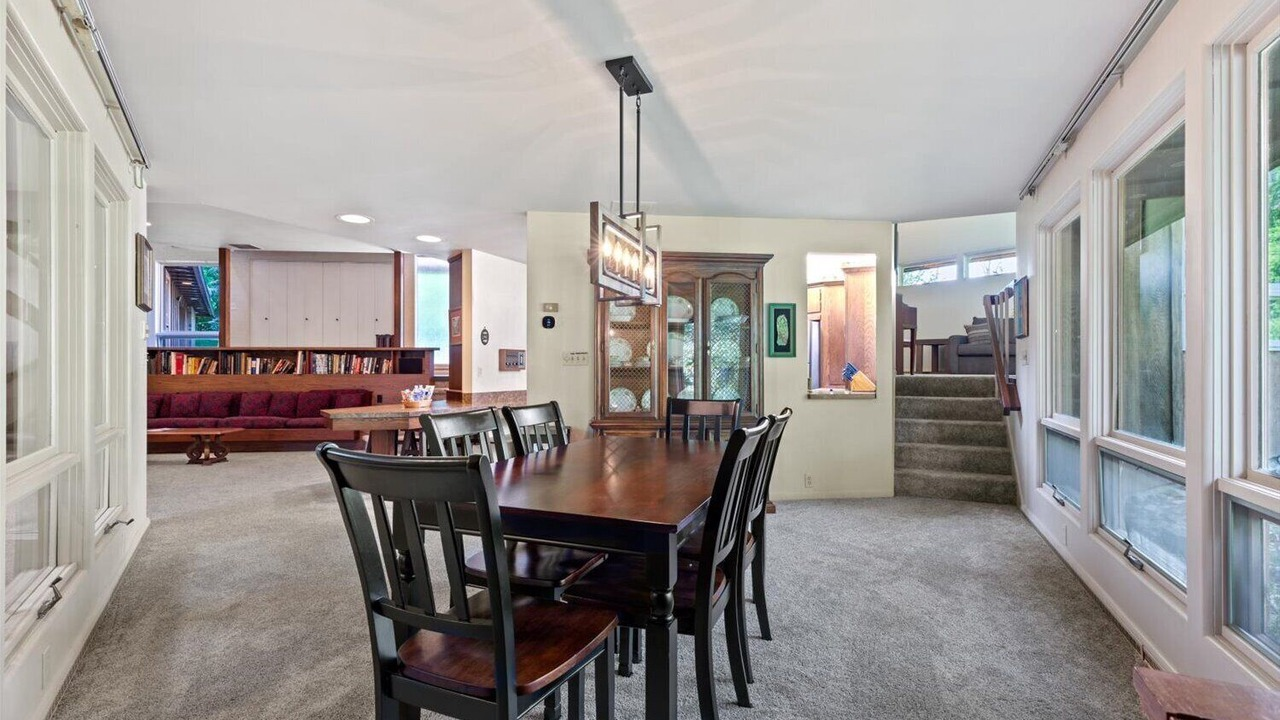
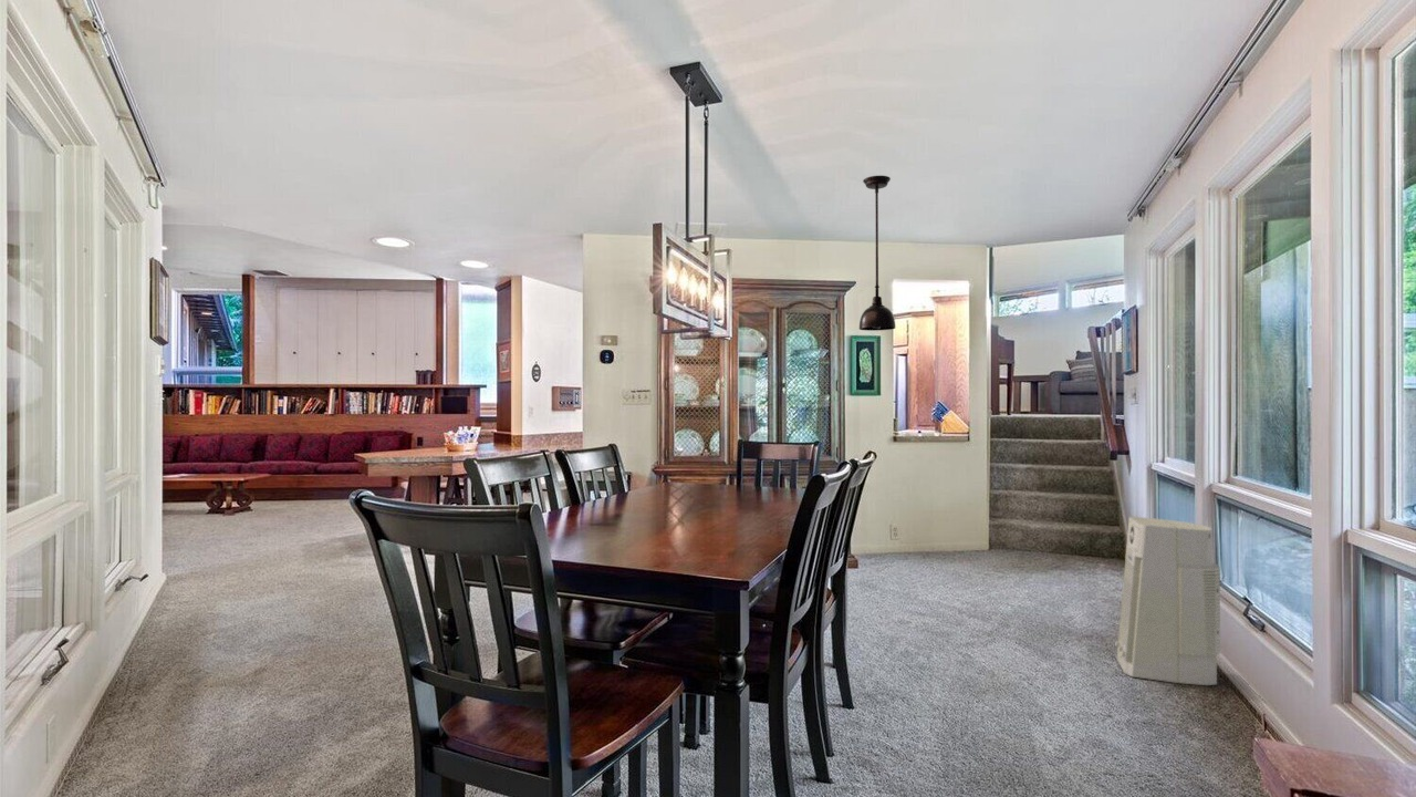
+ light fixture (876, 253)
+ air purifier (1167, 597)
